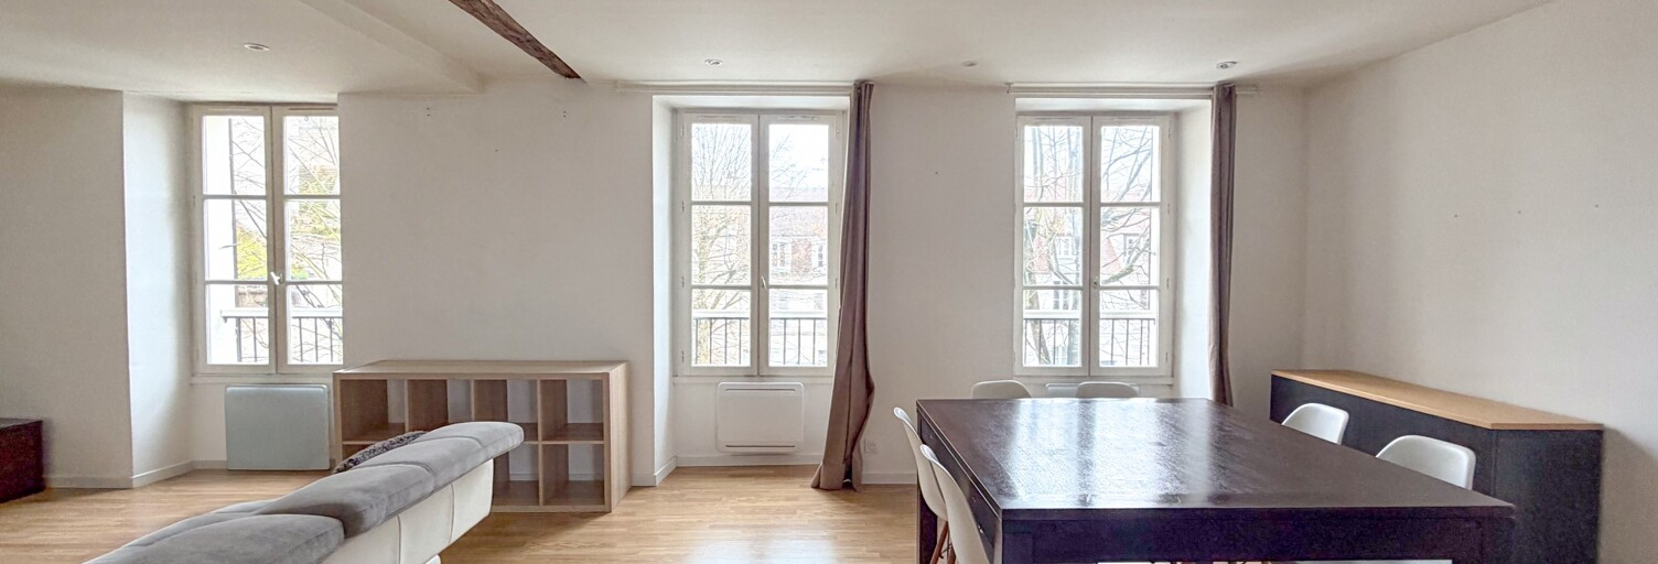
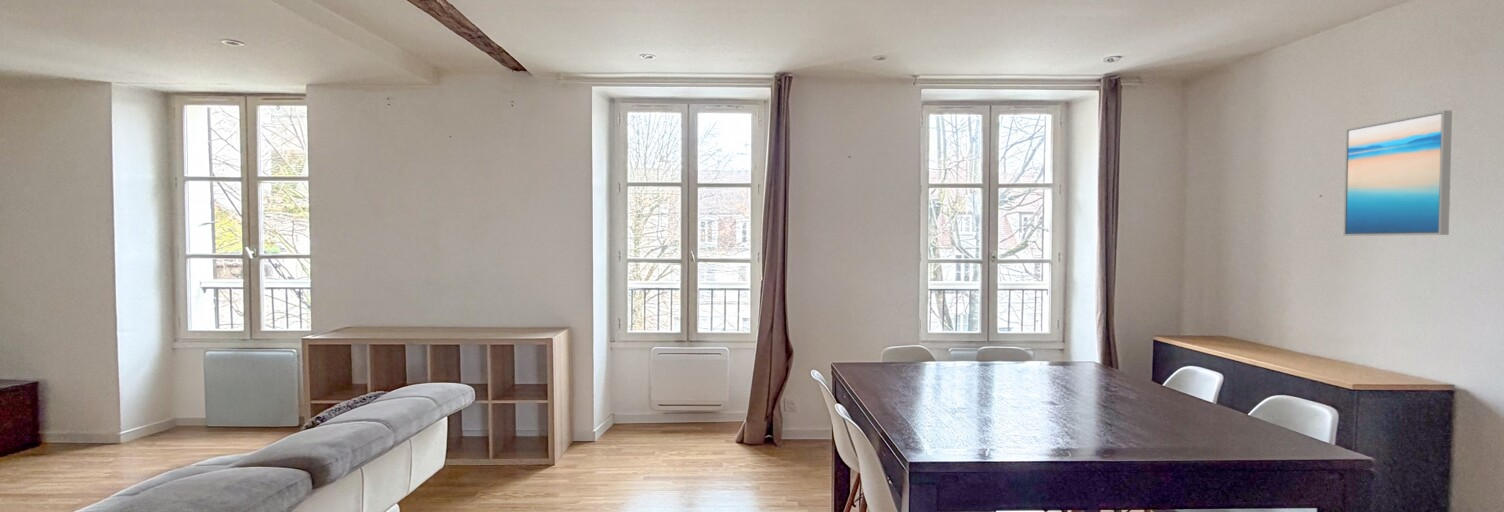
+ wall art (1393, 178)
